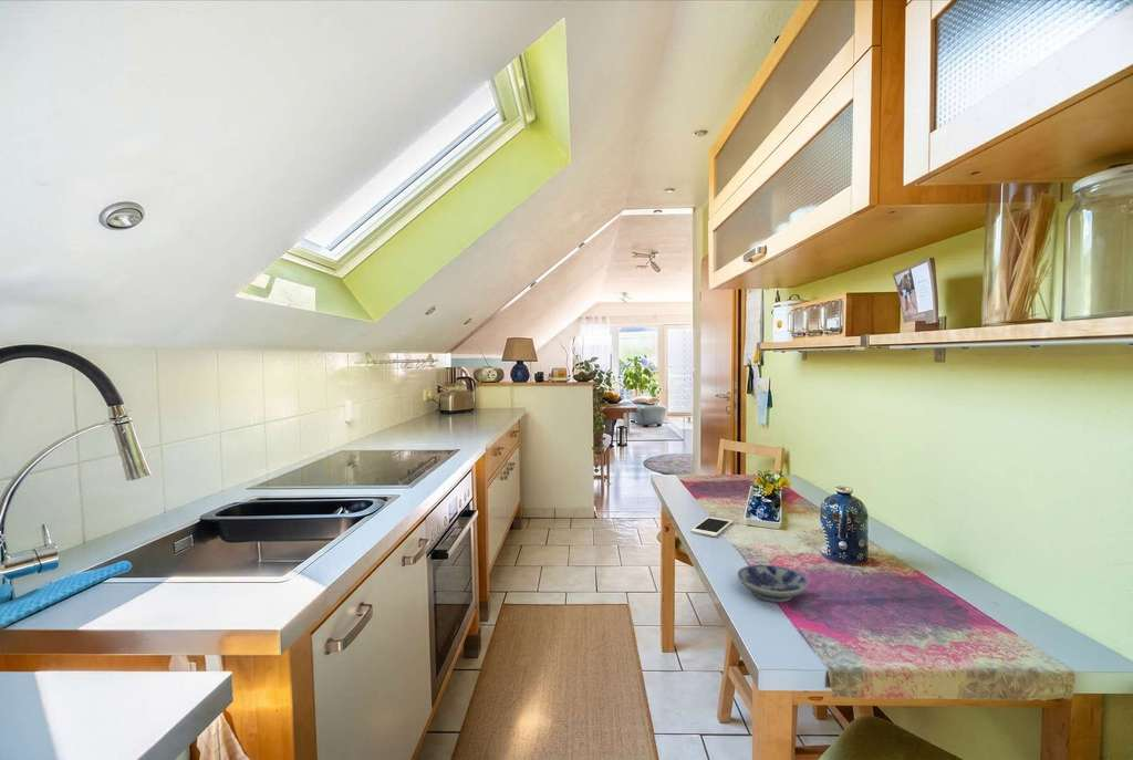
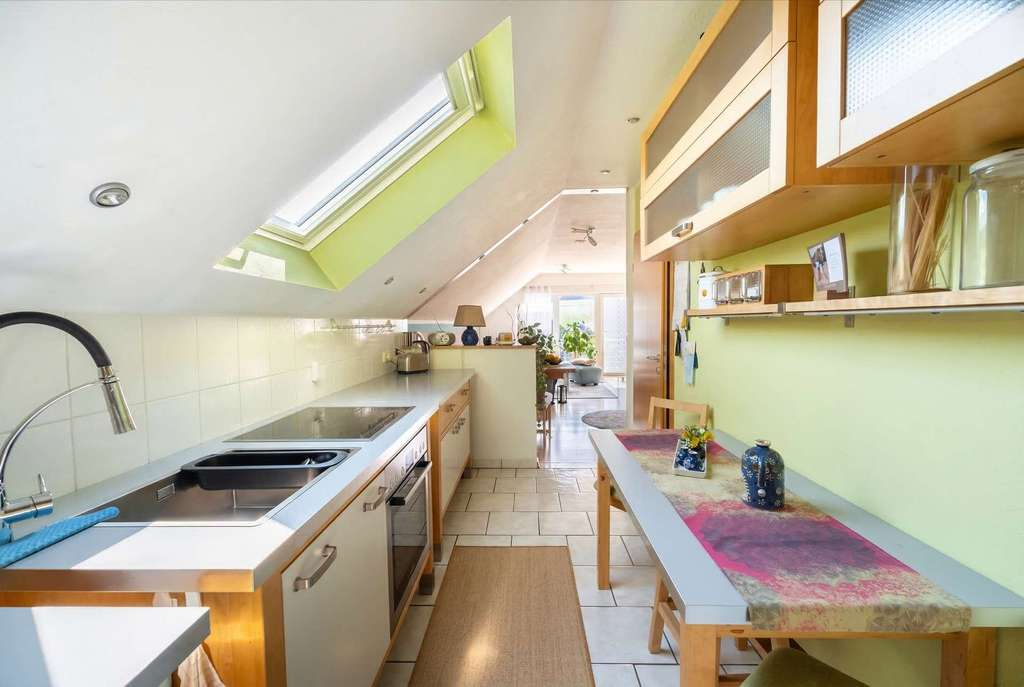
- bowl (771, 584)
- cell phone (711, 525)
